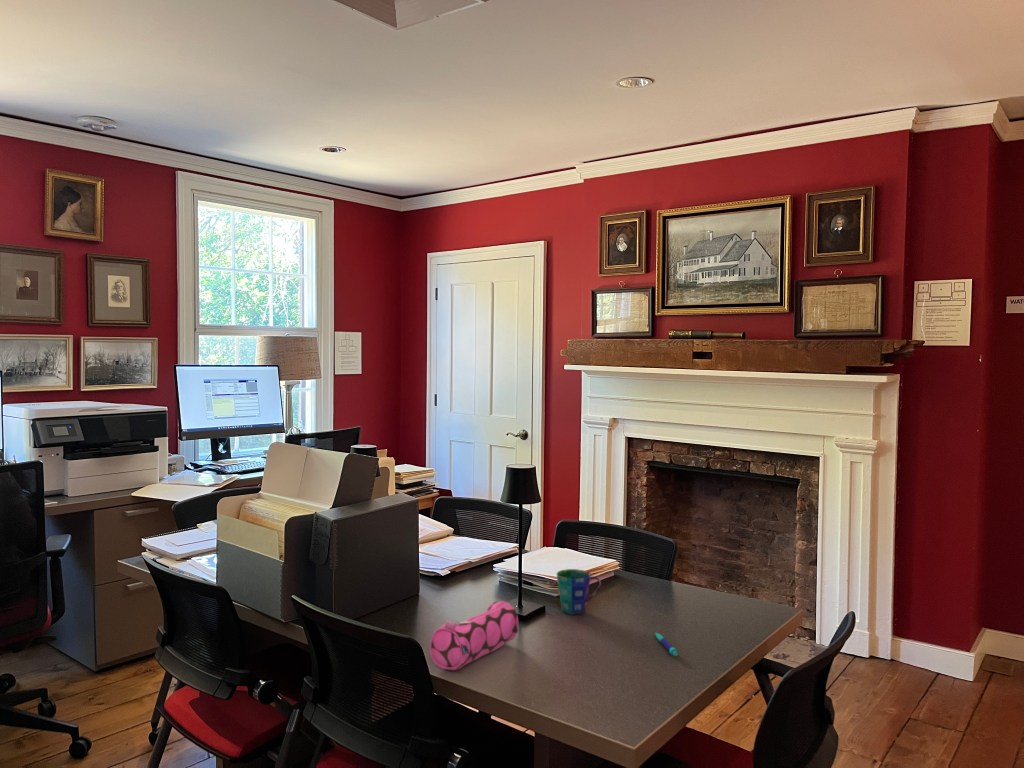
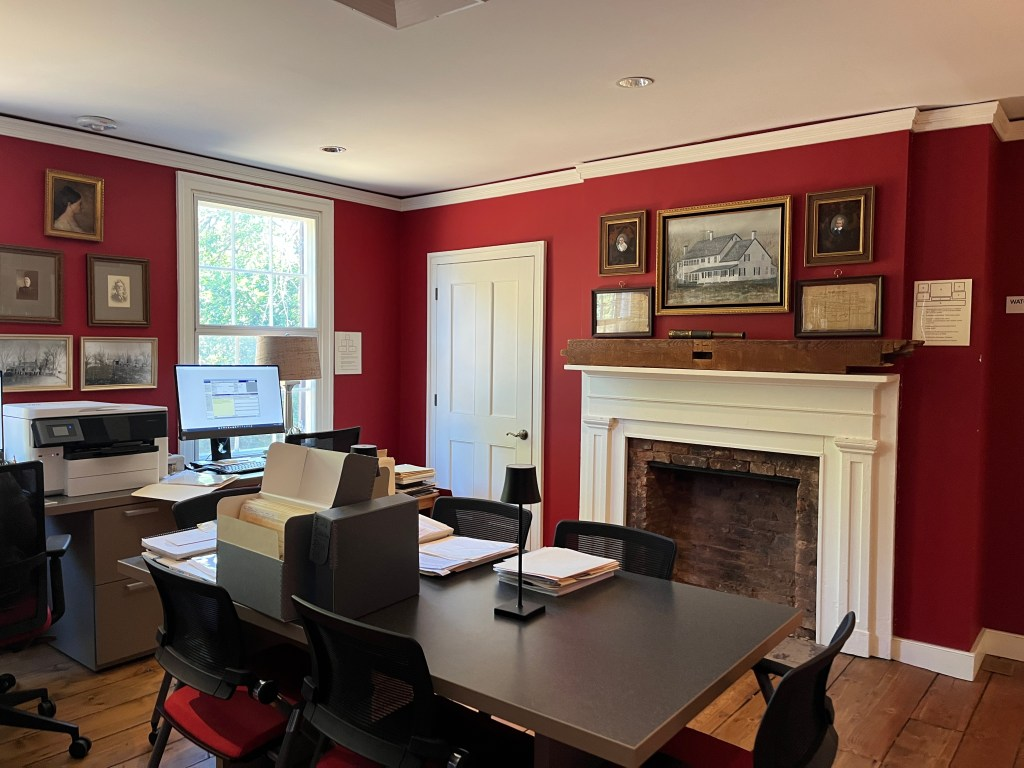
- pencil case (477, 631)
- pen (665, 642)
- cup (578, 592)
